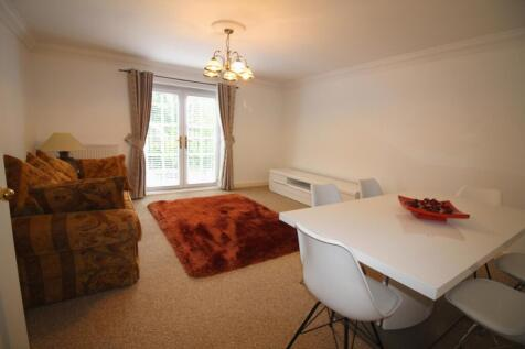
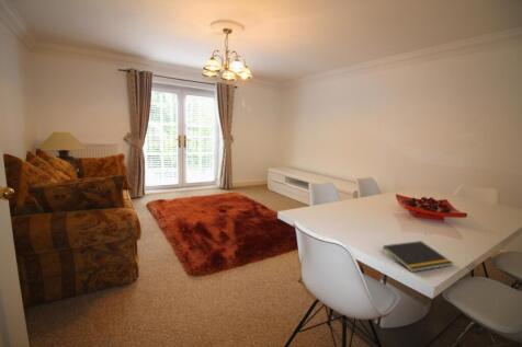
+ notepad (417, 254)
